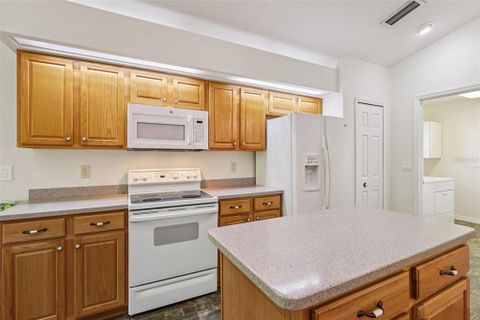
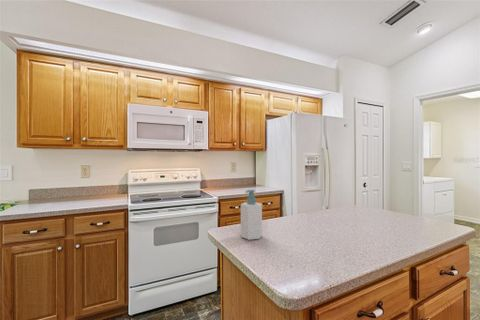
+ soap bottle (251, 213)
